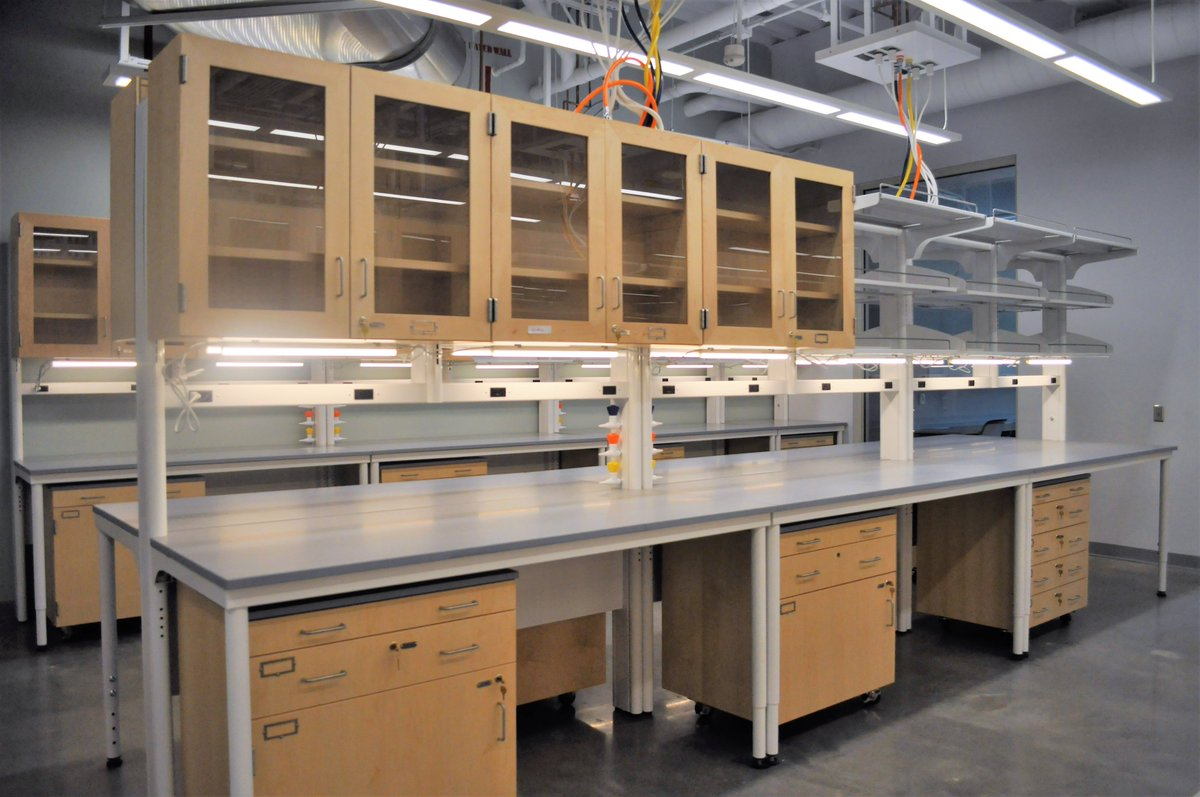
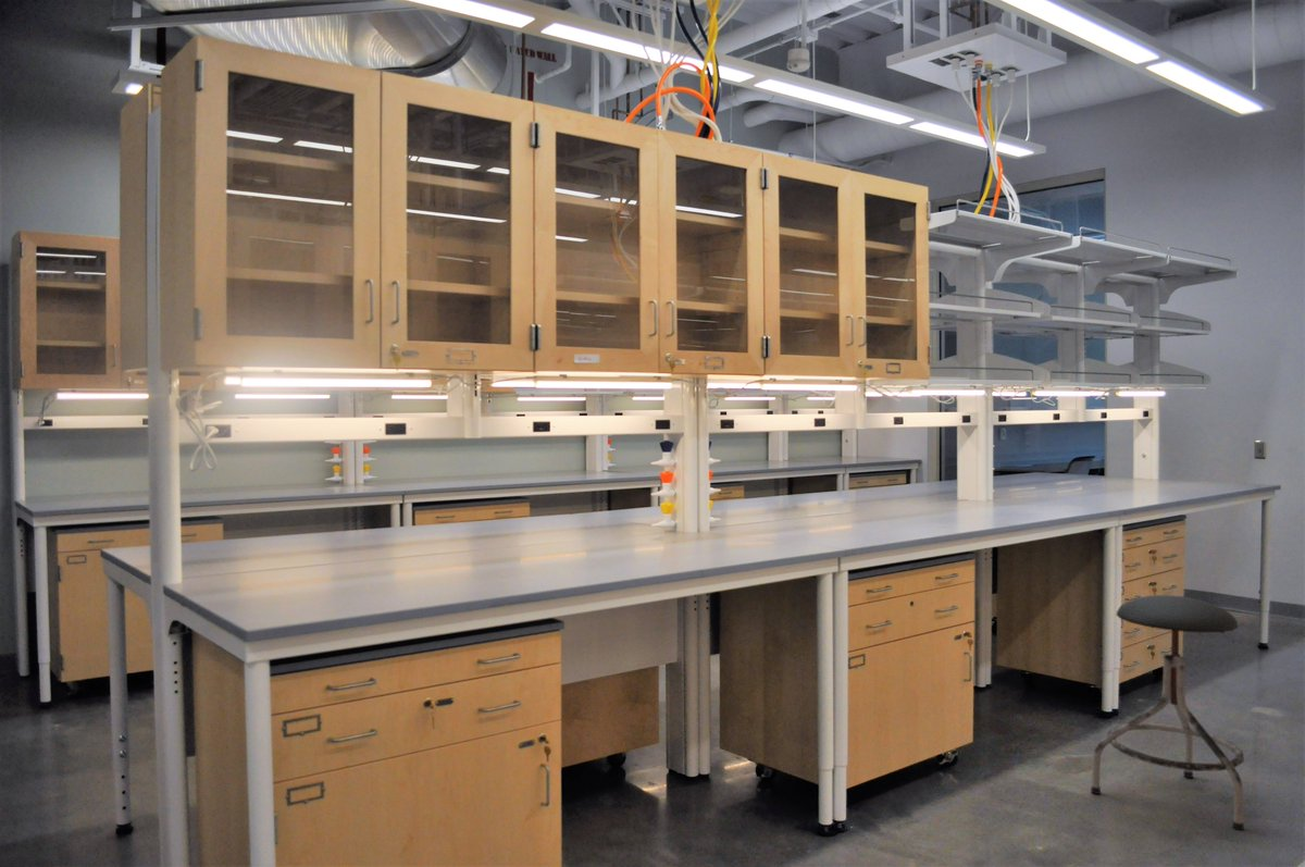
+ stool (1176, 695)
